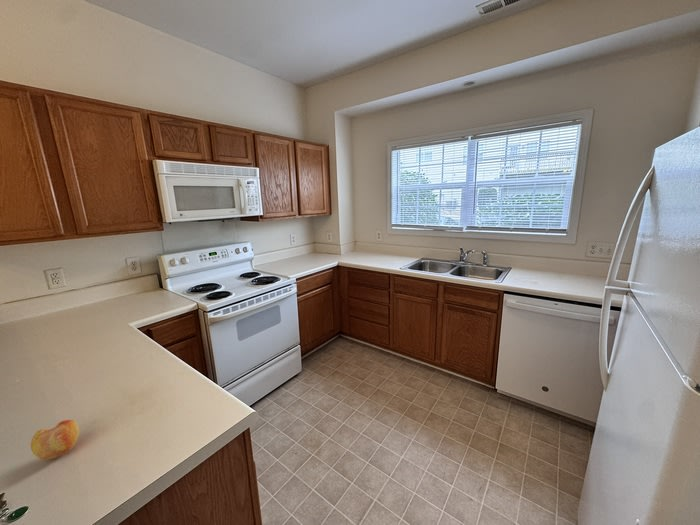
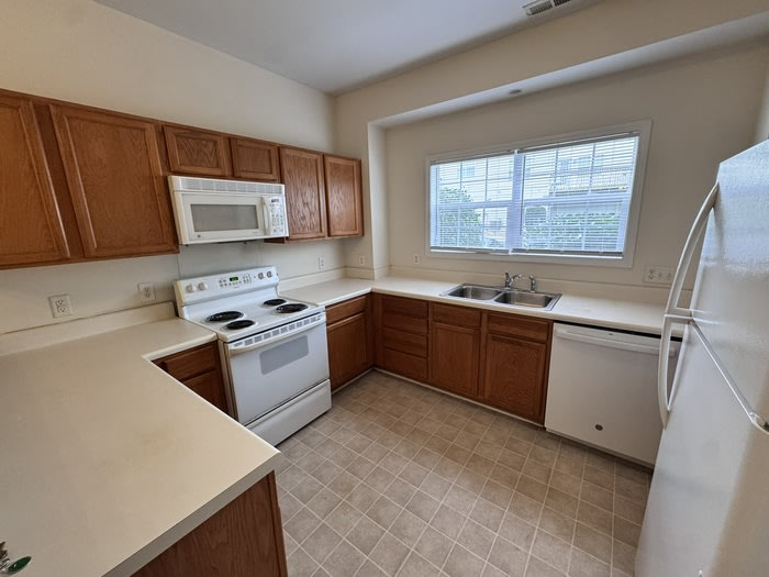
- fruit (56, 441)
